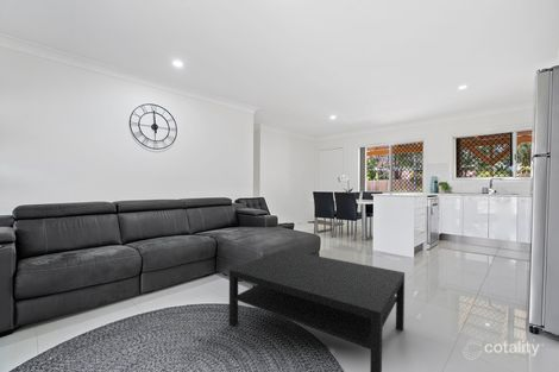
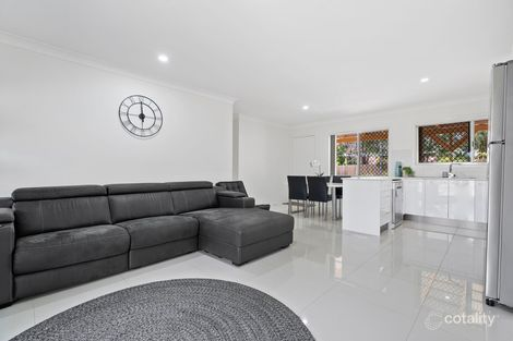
- coffee table (315, 298)
